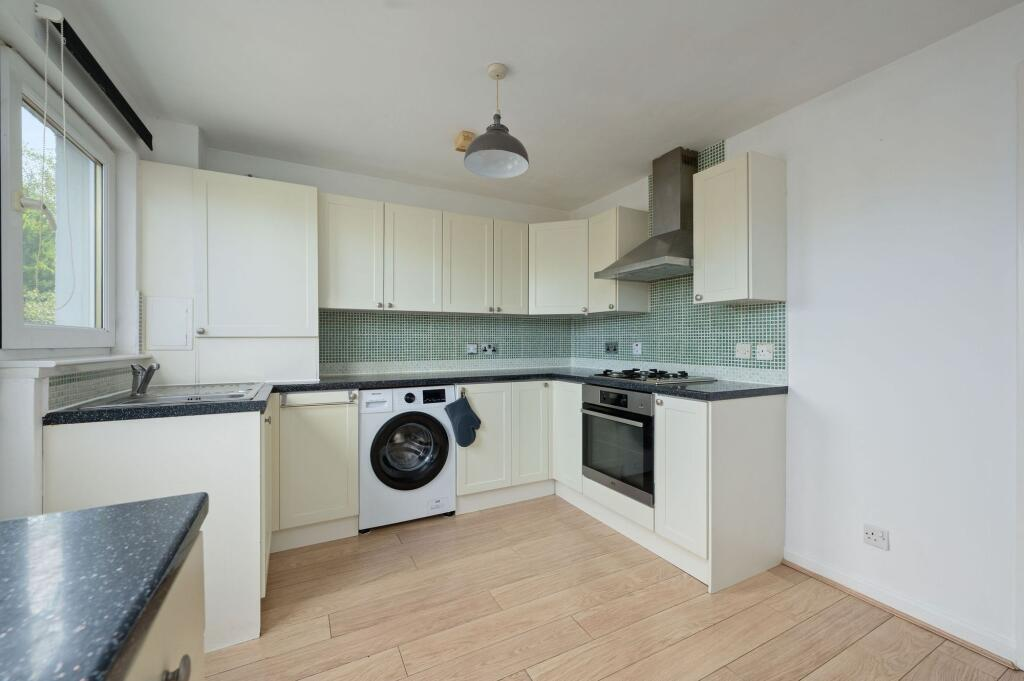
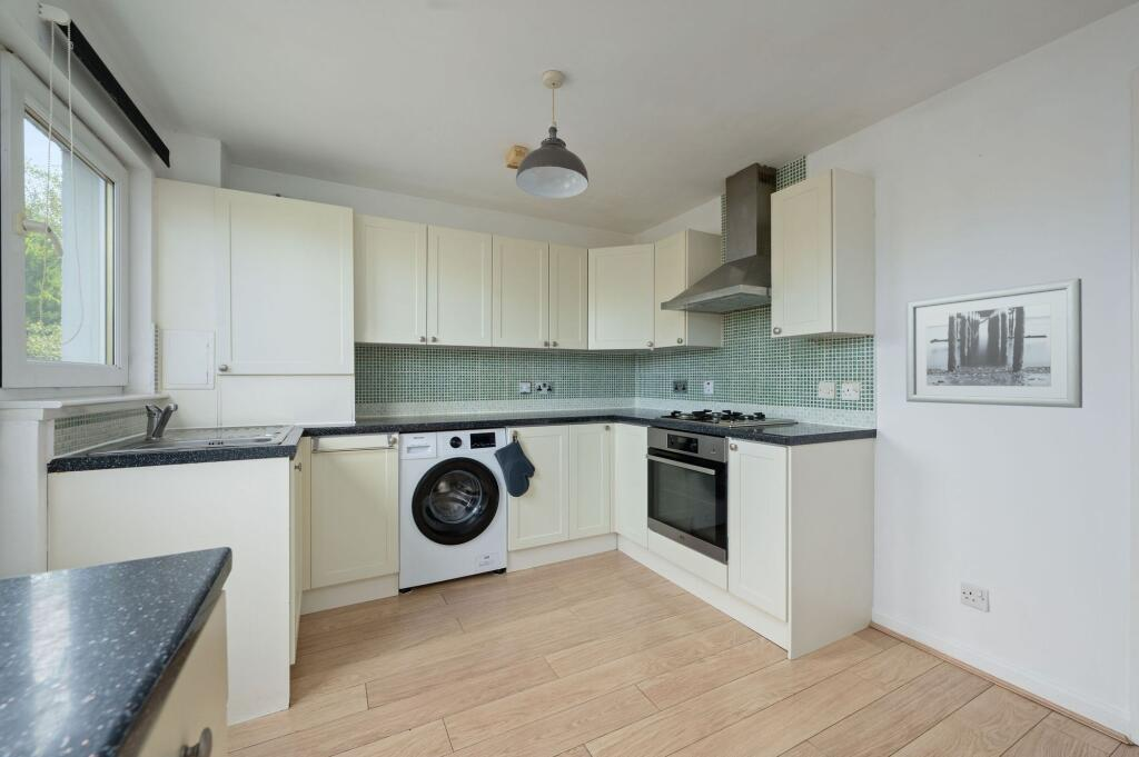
+ wall art (982, 348)
